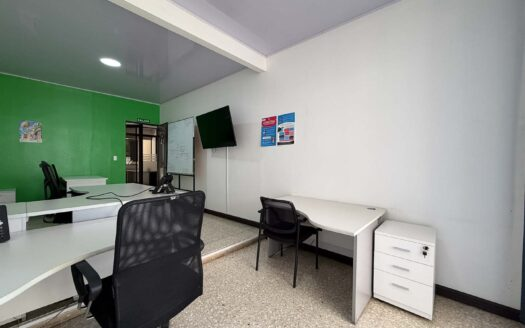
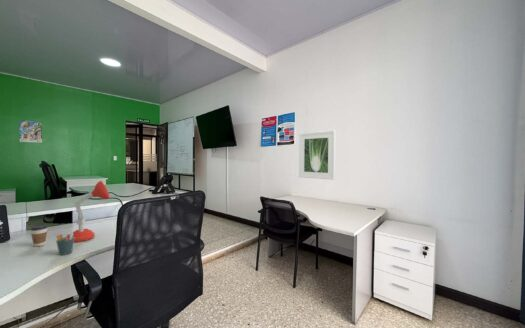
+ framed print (316, 155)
+ desk lamp (81, 211)
+ pen holder (65, 242)
+ coffee cup (39, 235)
